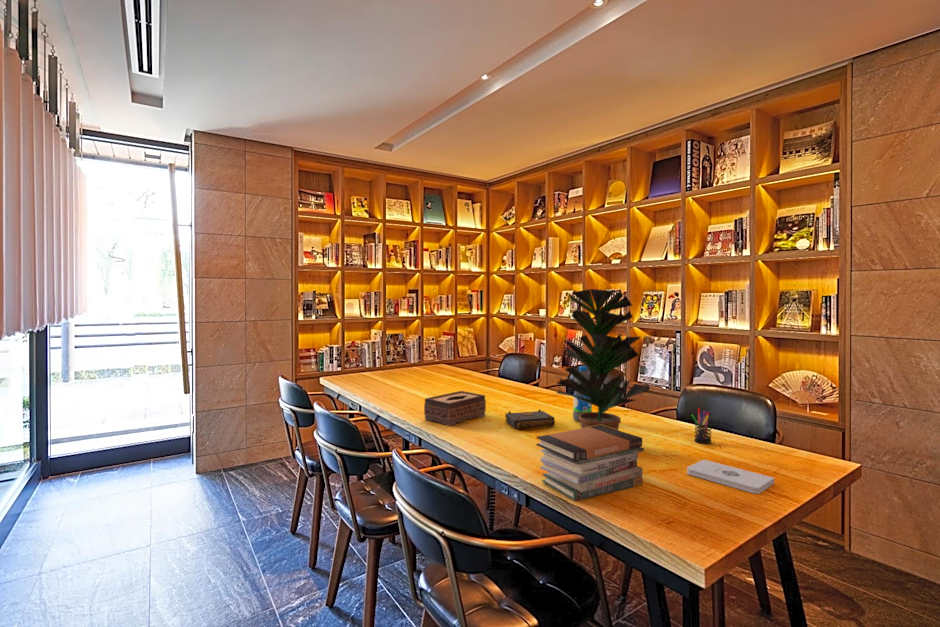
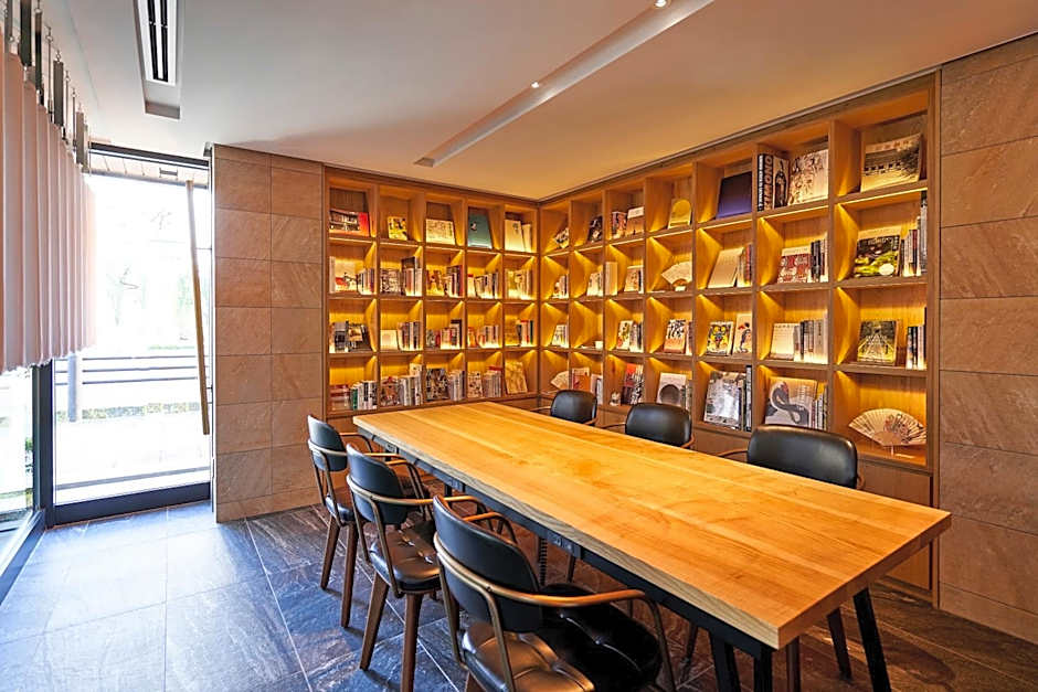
- book stack (589, 460)
- book (529, 418)
- tissue box (455, 407)
- pen holder (700, 425)
- notepad (728, 475)
- potted plant (594, 365)
- water bottle (581, 394)
